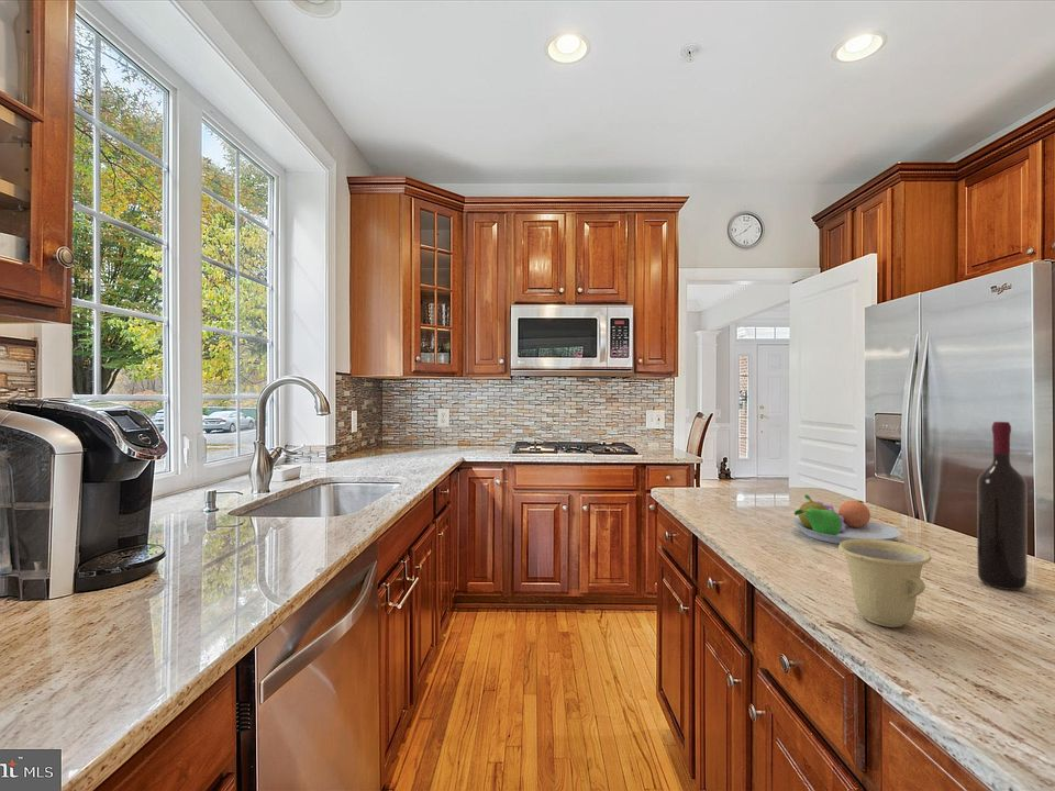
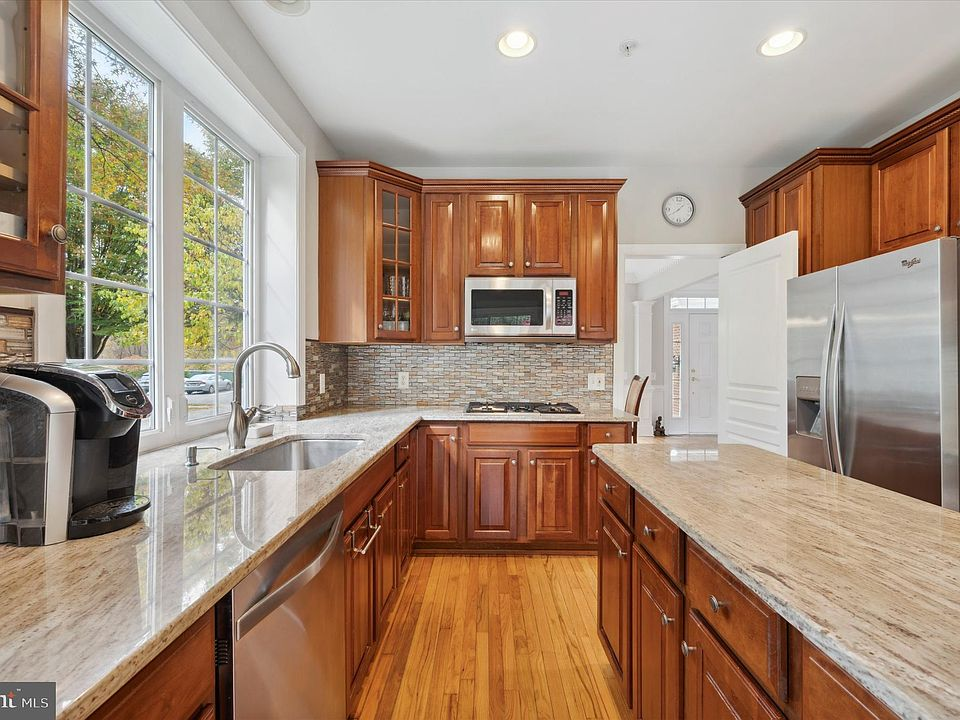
- wine bottle (1001, 503)
- cup (882, 583)
- fruit bowl (840, 516)
